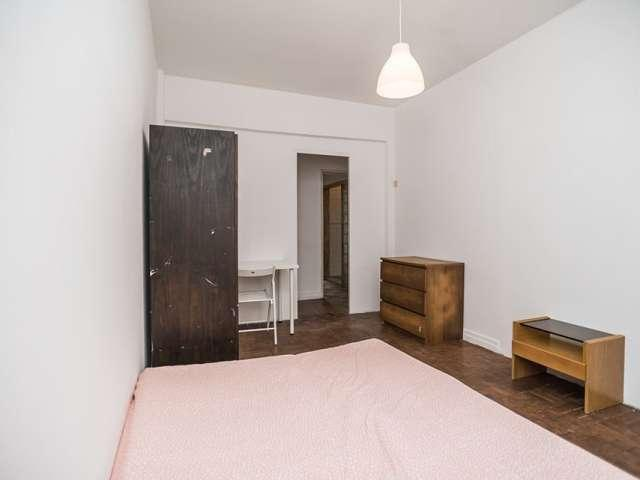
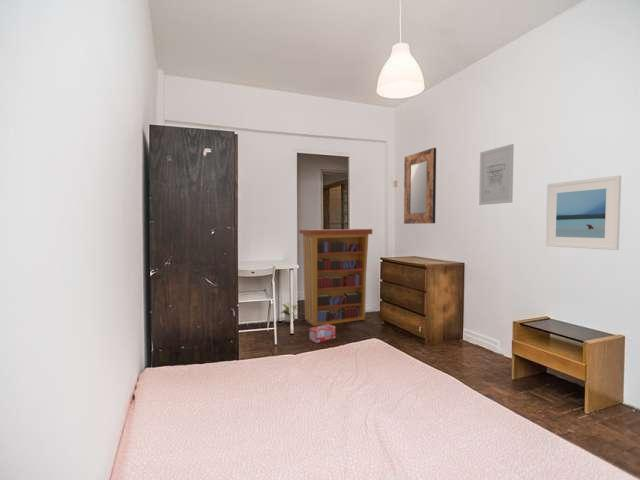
+ box (322, 333)
+ home mirror (418, 188)
+ bookcase (335, 274)
+ potted plant (288, 312)
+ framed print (579, 214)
+ wall art (495, 176)
